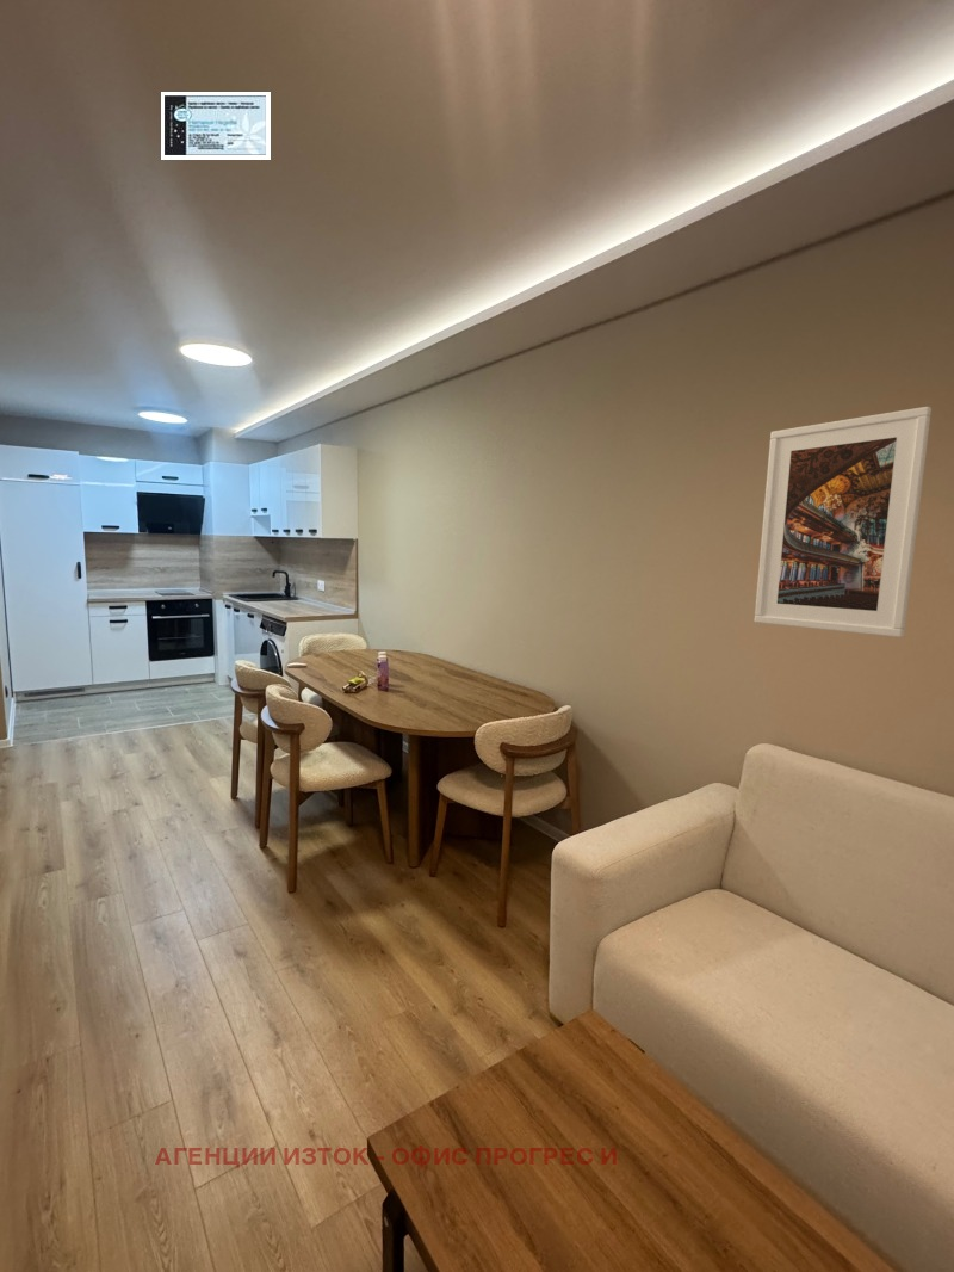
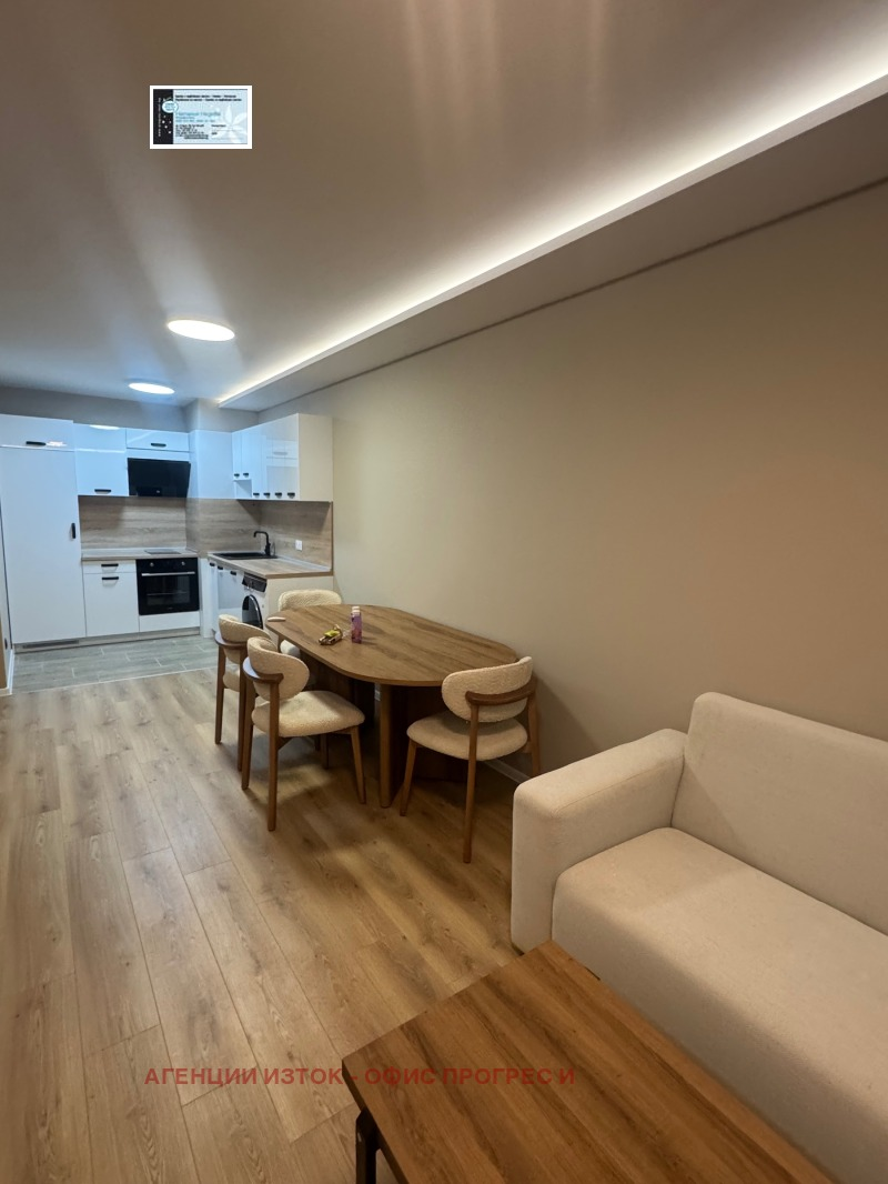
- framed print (832, 526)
